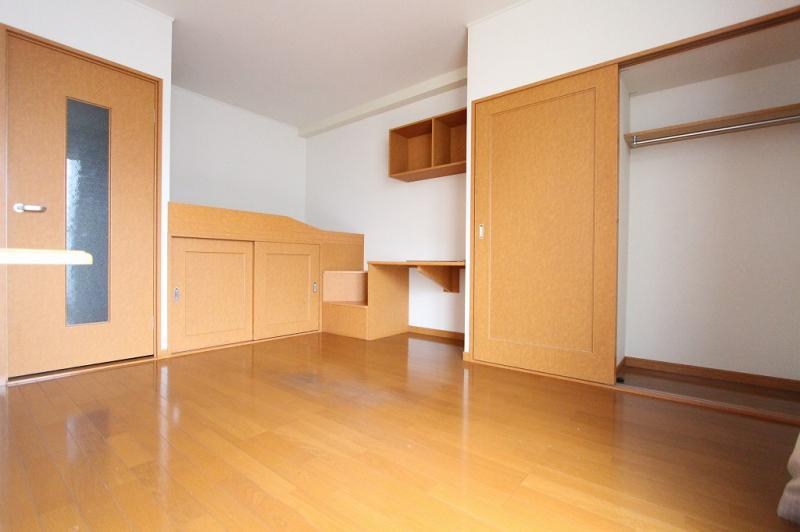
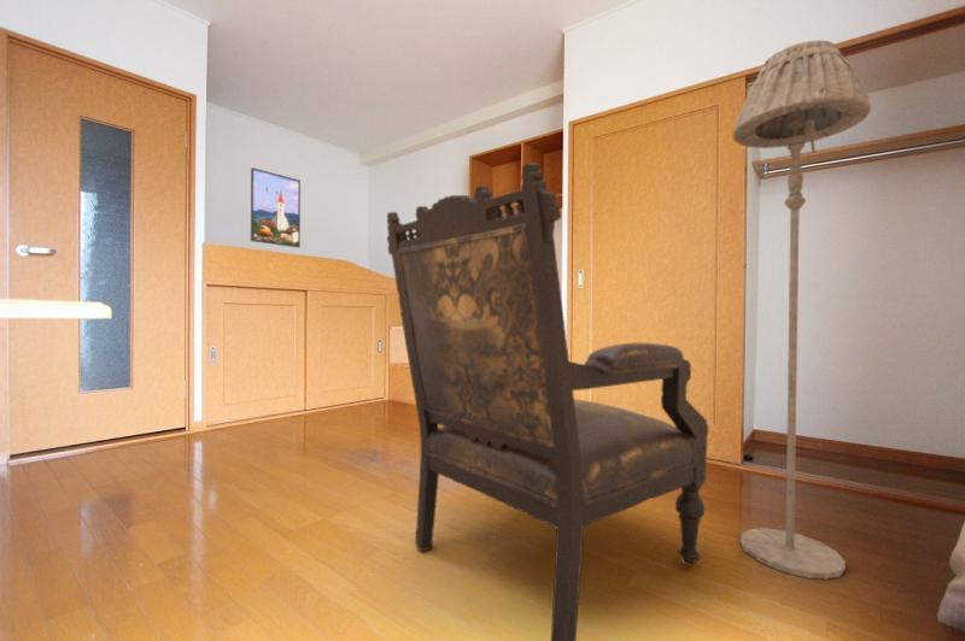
+ floor lamp (794, 306)
+ armchair (544, 387)
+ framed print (276, 208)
